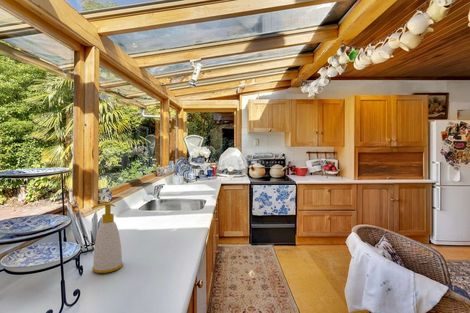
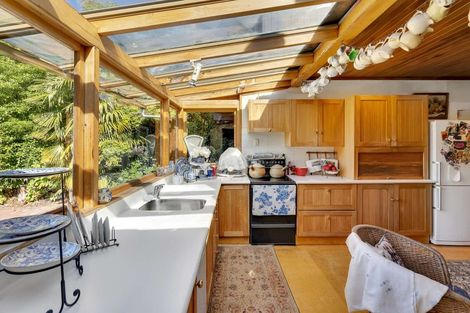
- soap bottle (107, 235)
